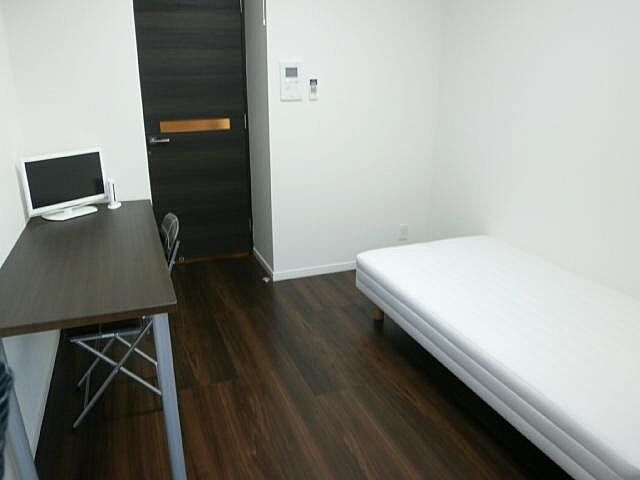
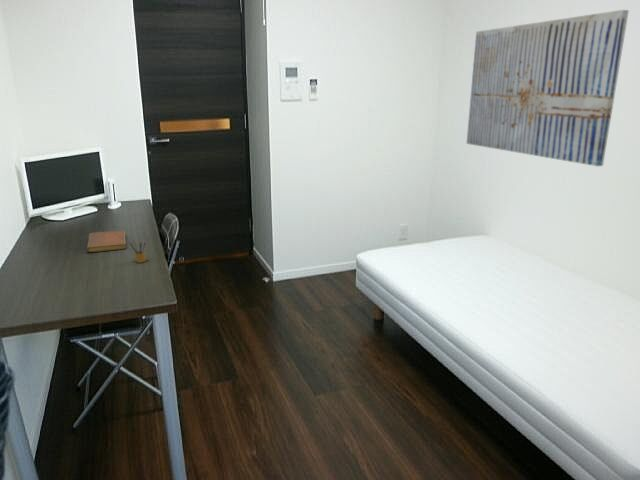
+ notebook (107, 240)
+ wall art (531, 90)
+ pencil box (139, 251)
